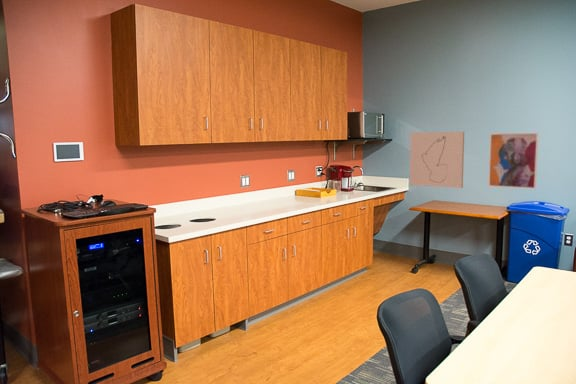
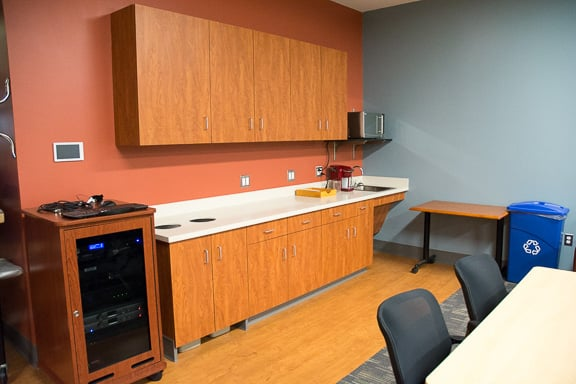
- wall art (512, 160)
- wall art (435, 159)
